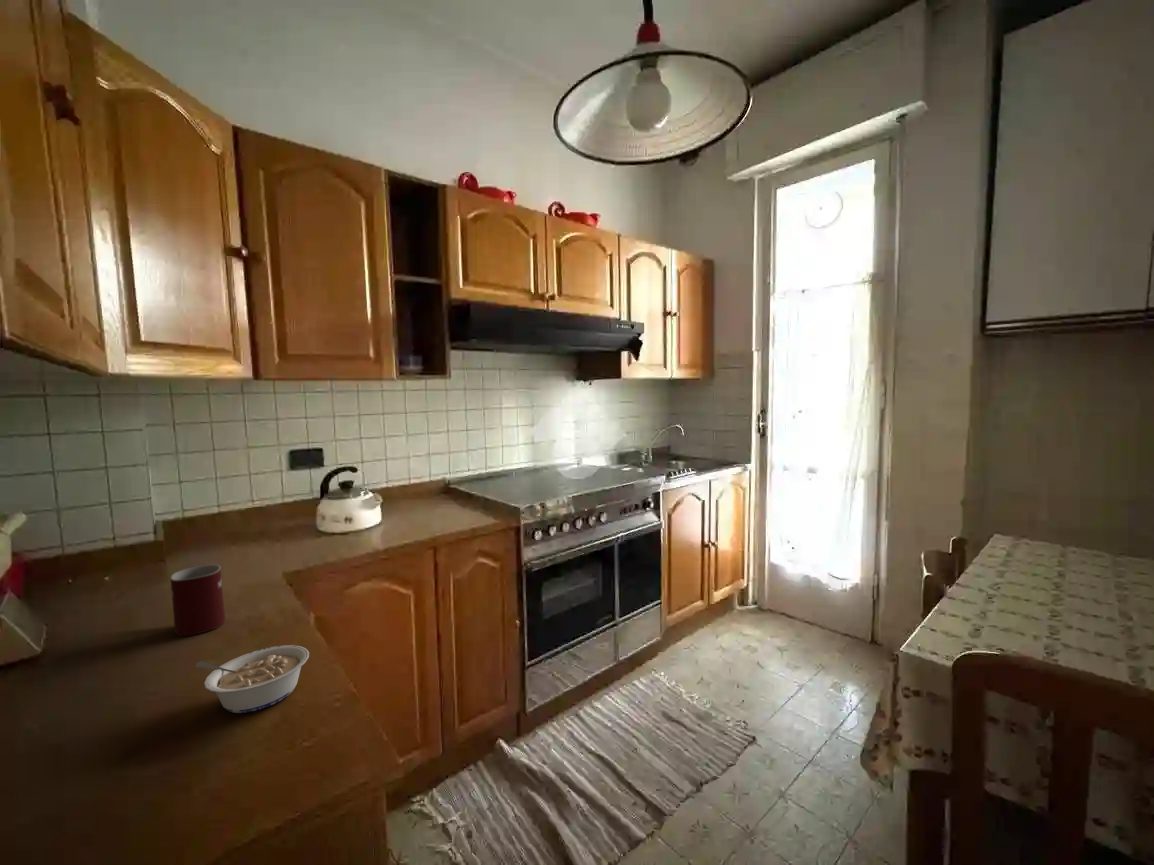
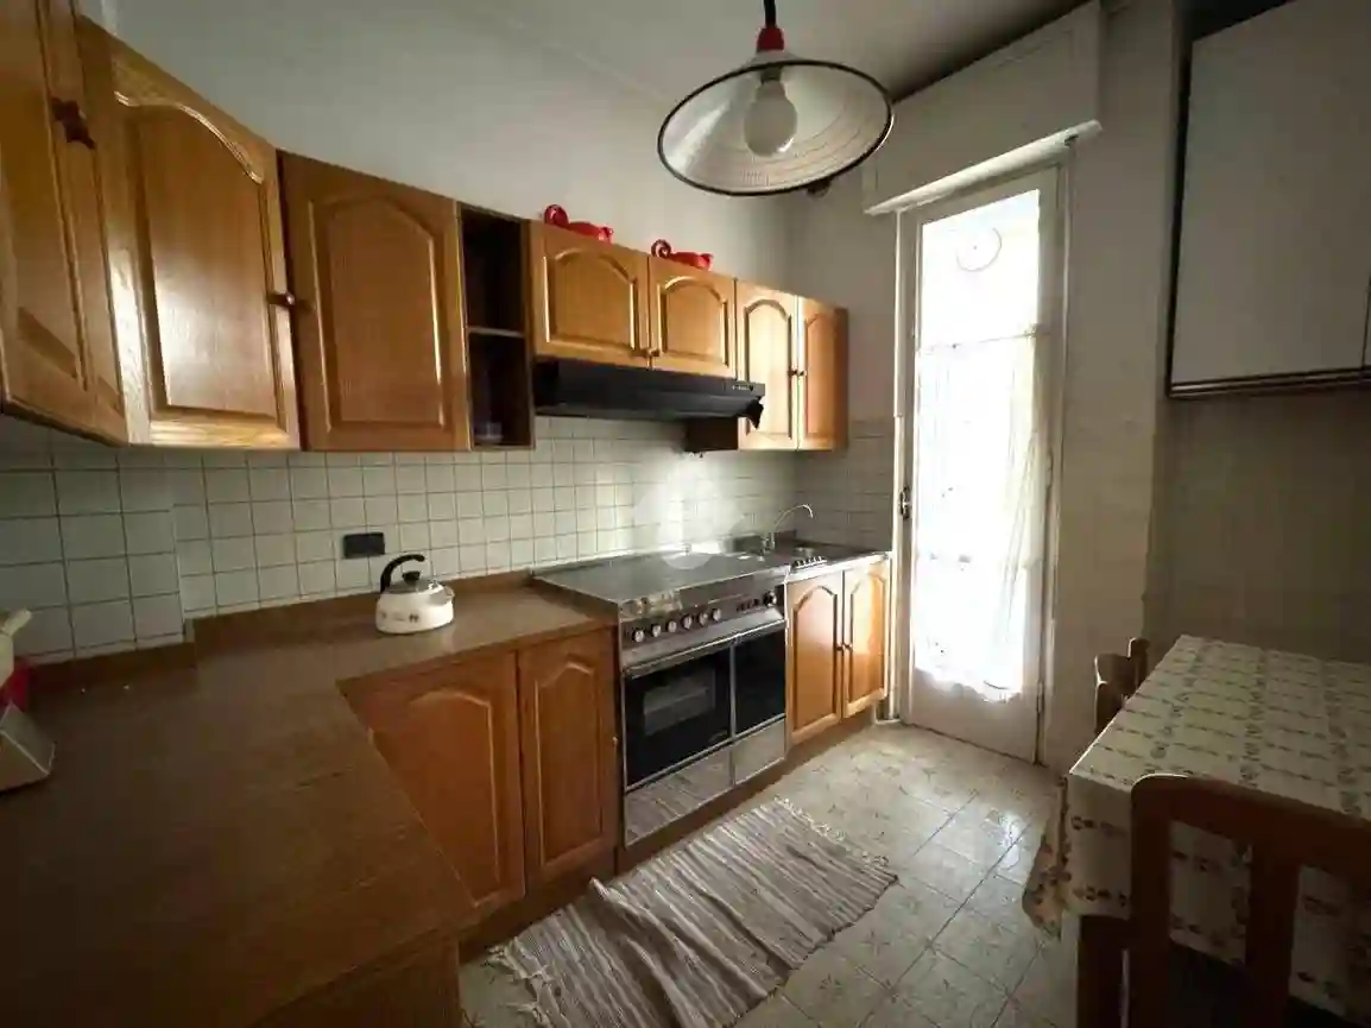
- mug (199, 596)
- legume (256, 679)
